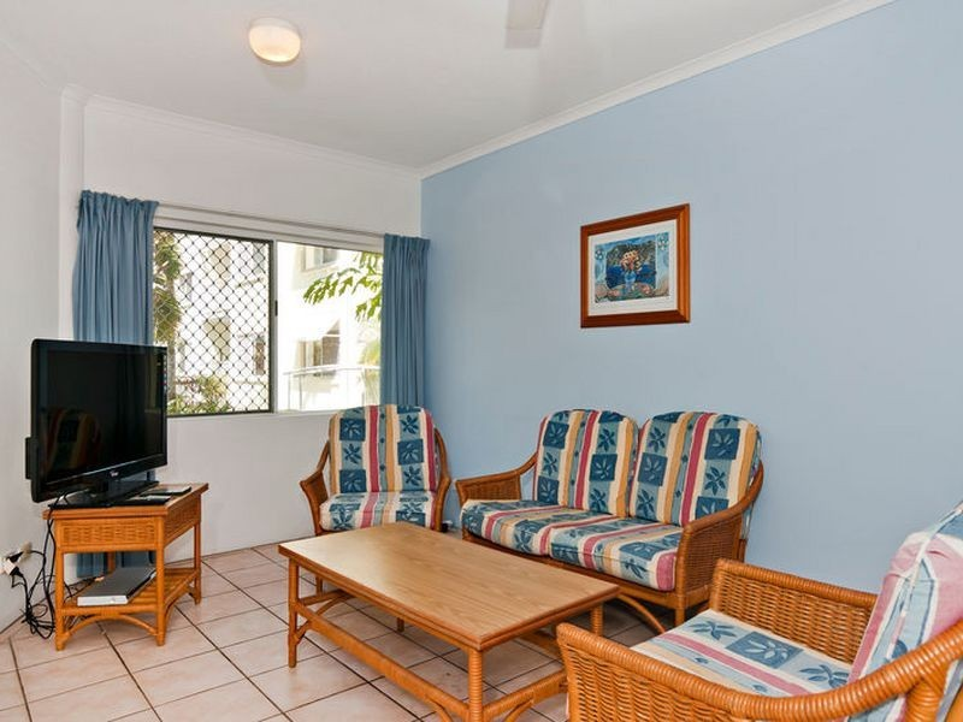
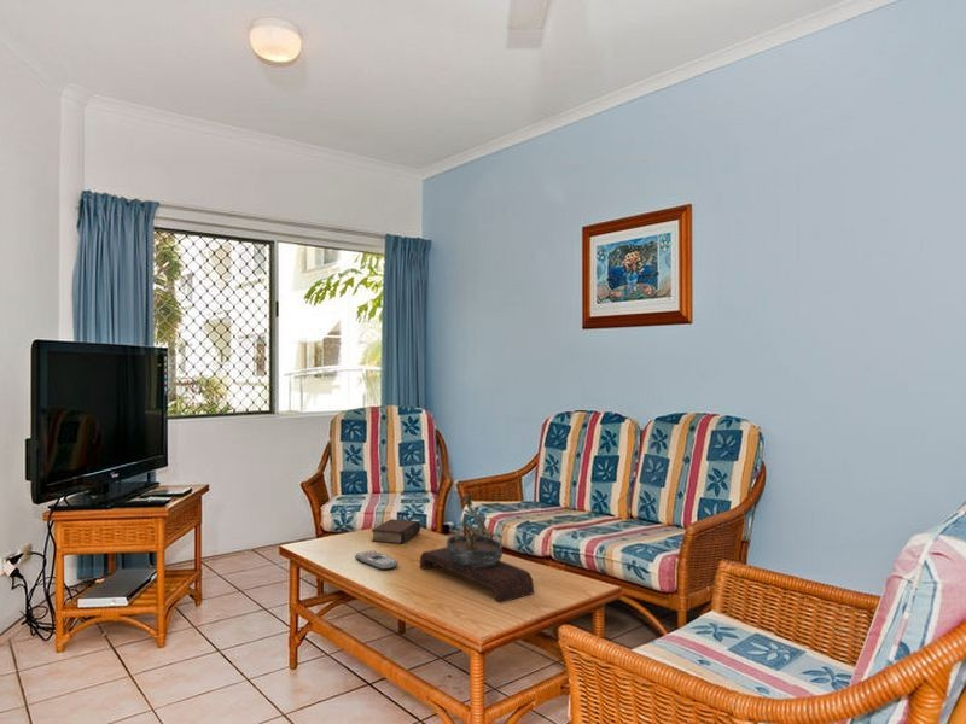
+ remote control (377, 560)
+ book (396, 531)
+ bonsai tree (473, 533)
